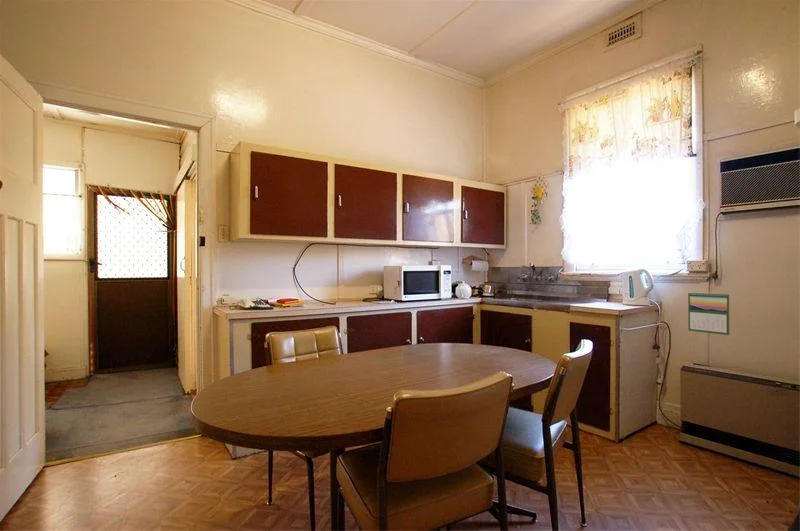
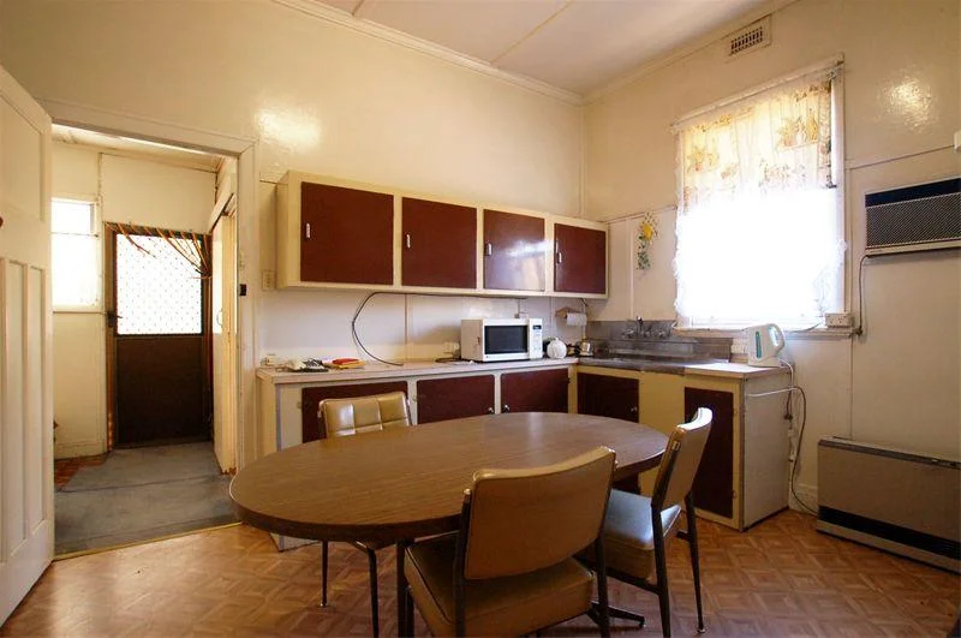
- calendar (708, 312)
